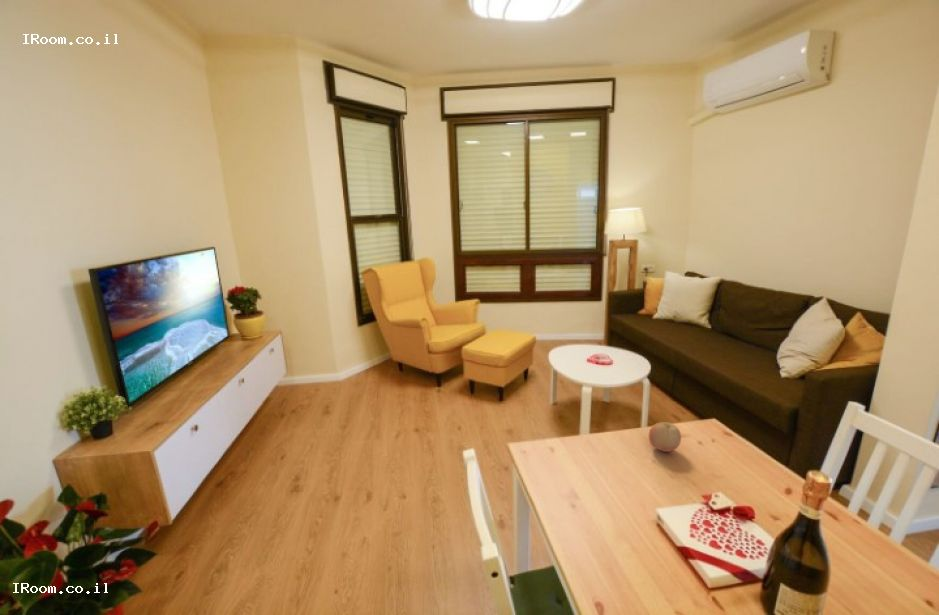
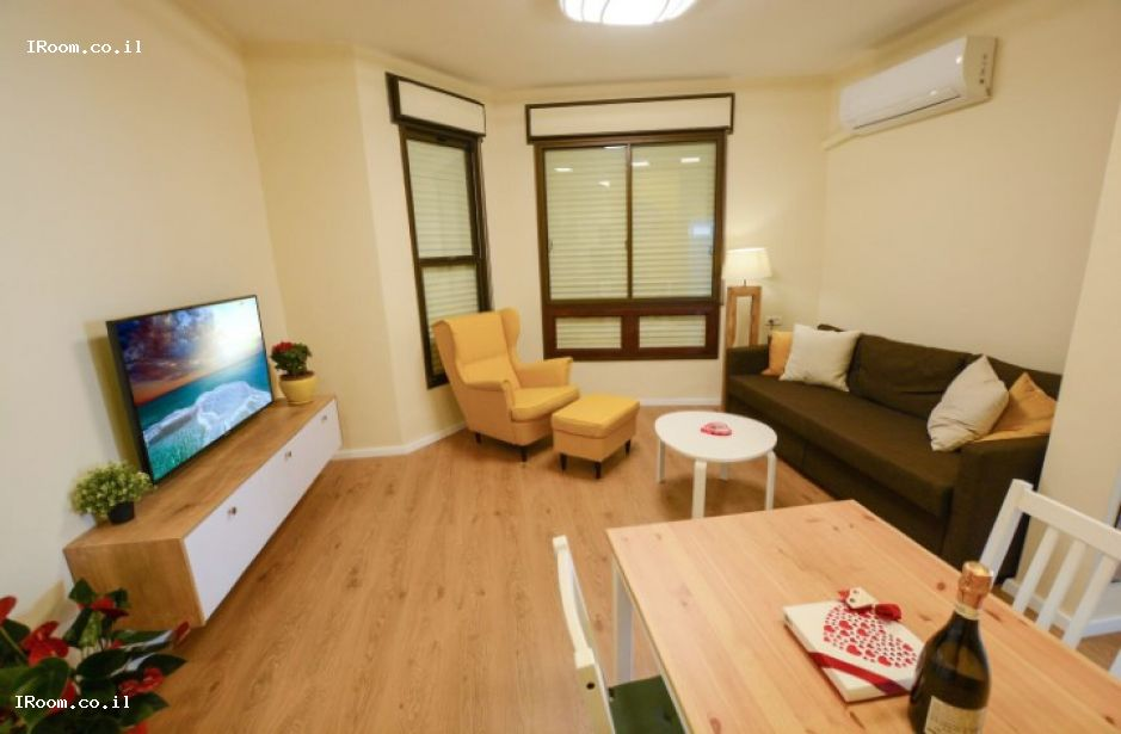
- fruit (664, 437)
